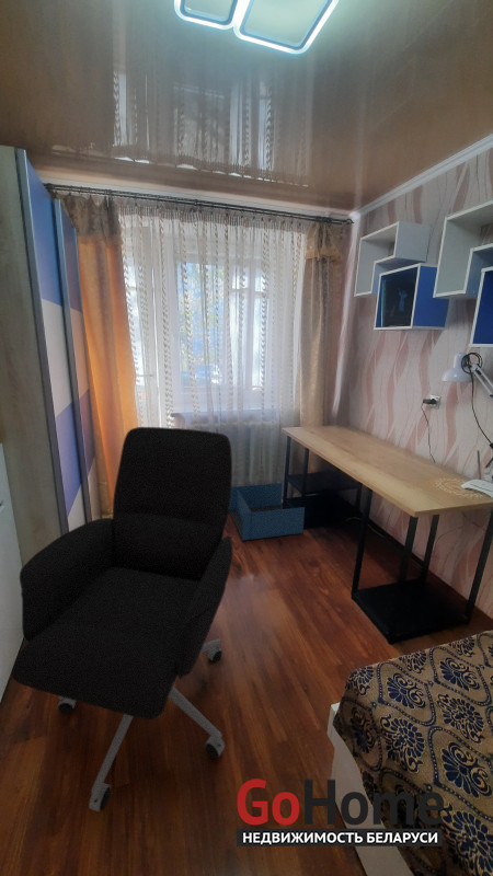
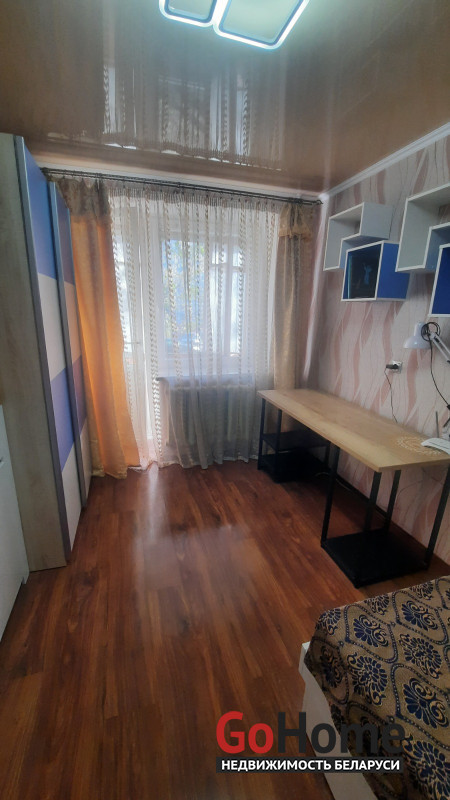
- office chair (144, 592)
- storage bin (264, 509)
